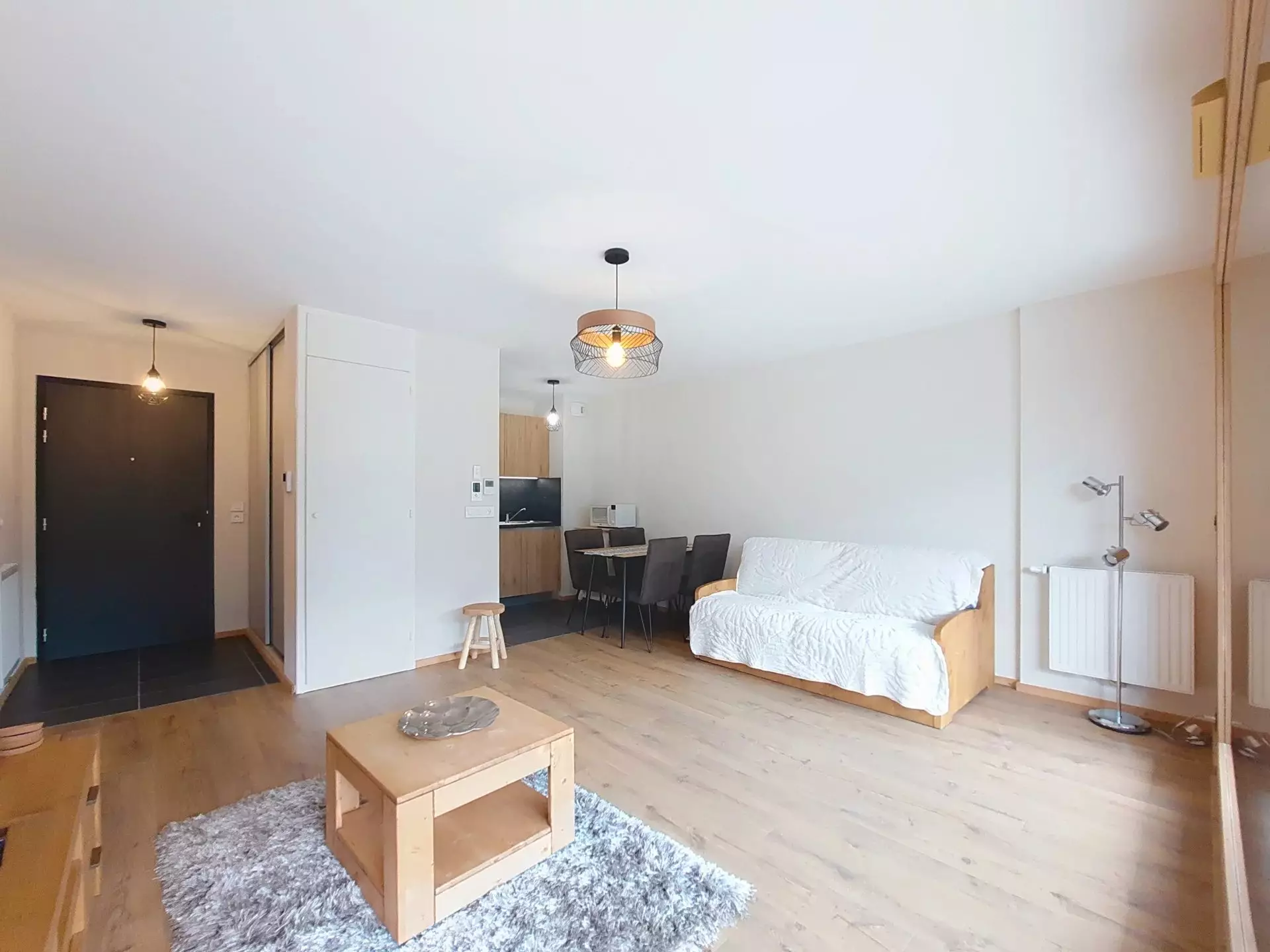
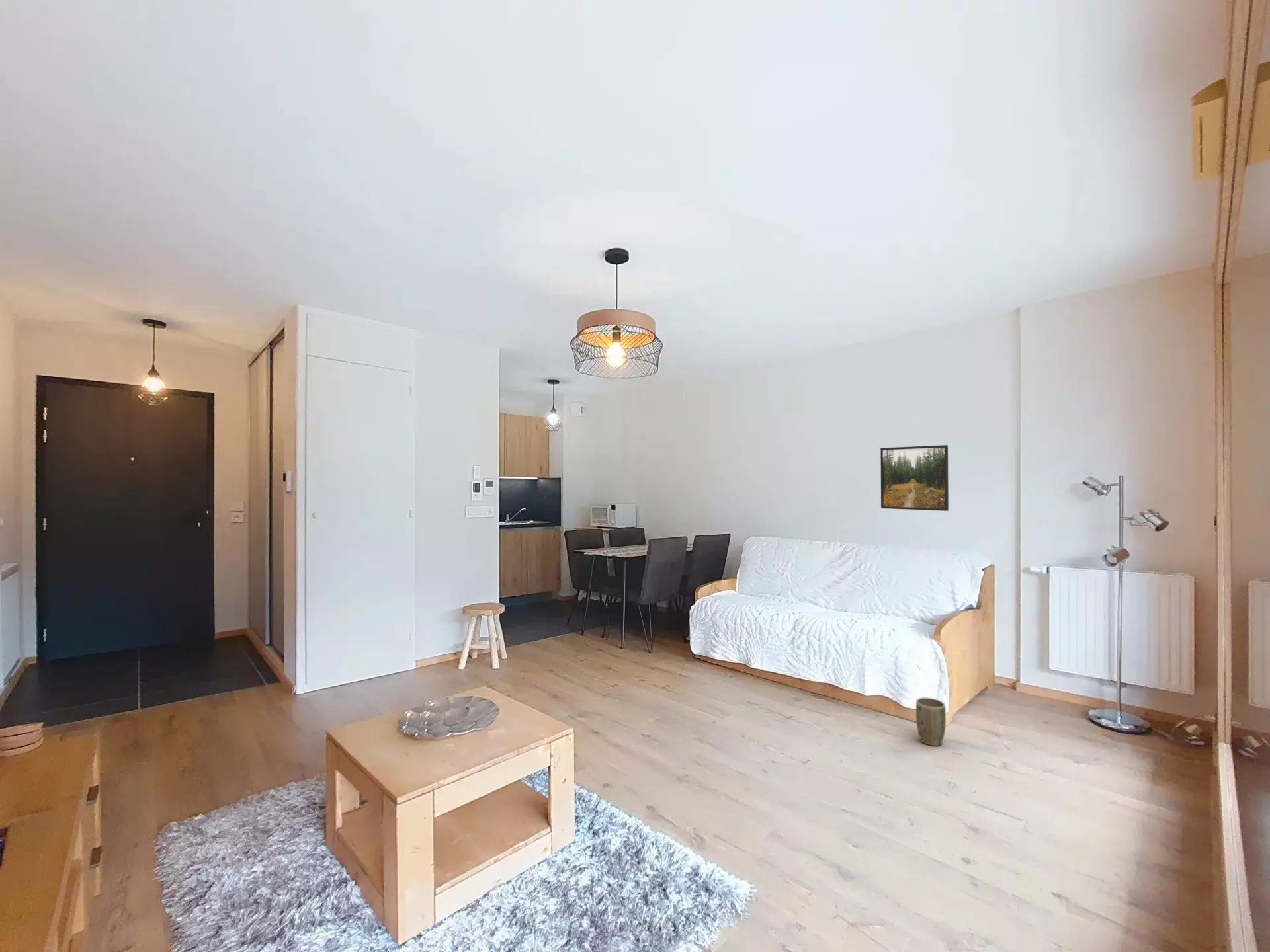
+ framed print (913, 478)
+ plant pot (931, 722)
